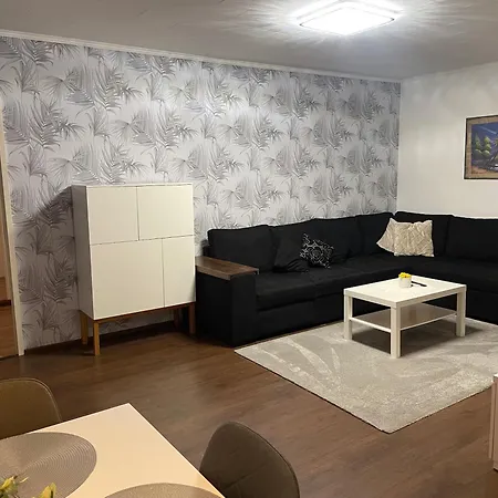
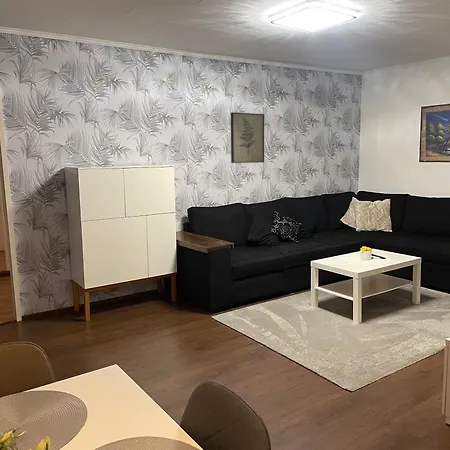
+ wall art (247, 138)
